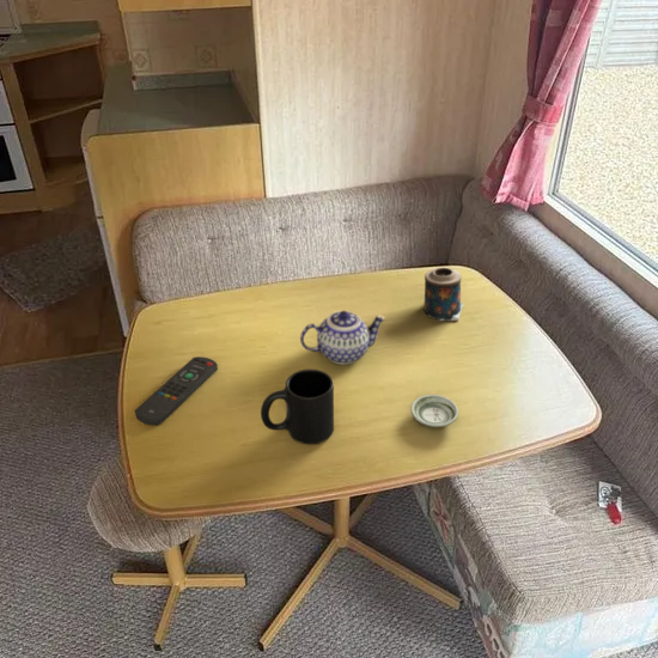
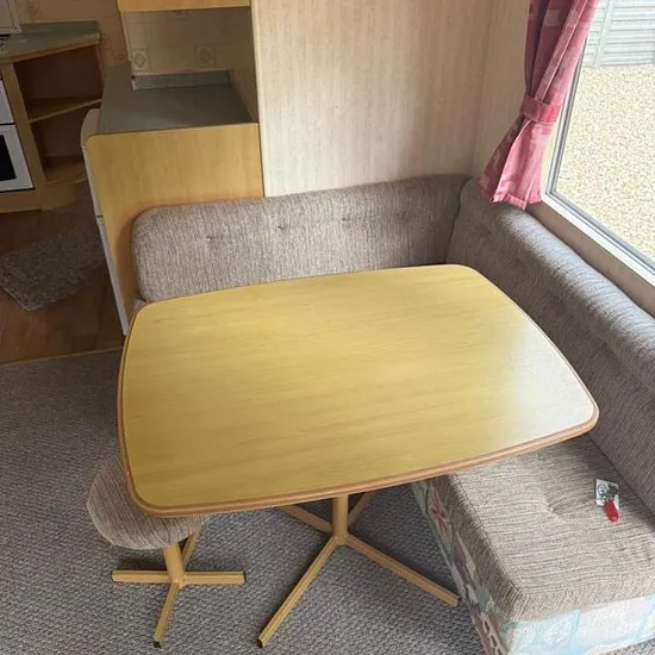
- saucer (433, 413)
- remote control (177, 388)
- teapot (342, 333)
- mug (300, 408)
- candle (447, 291)
